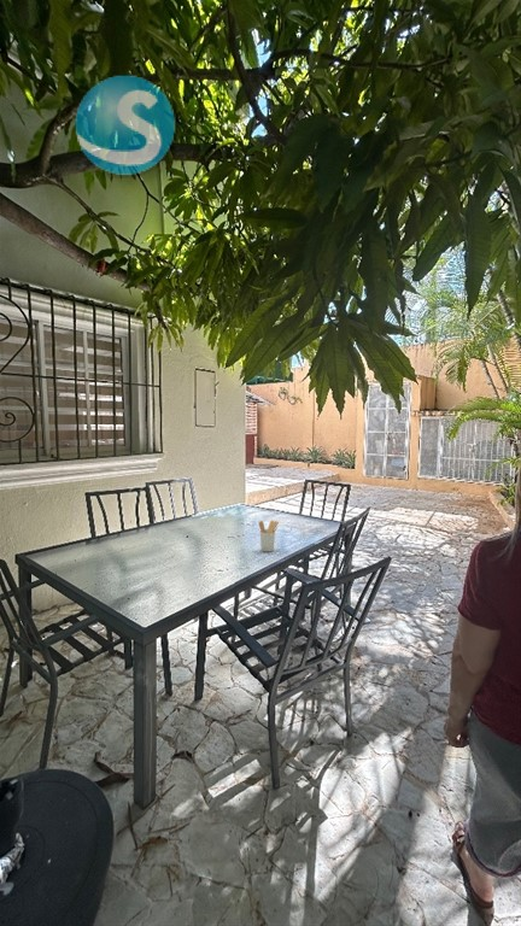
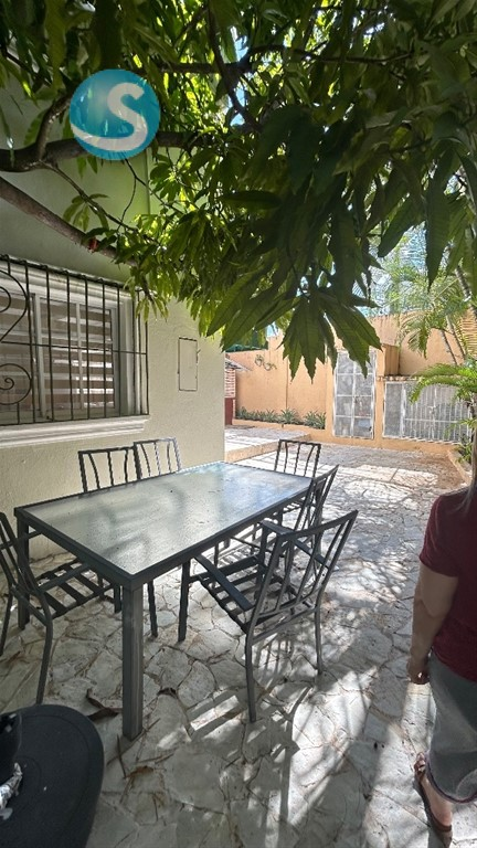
- utensil holder (269, 534)
